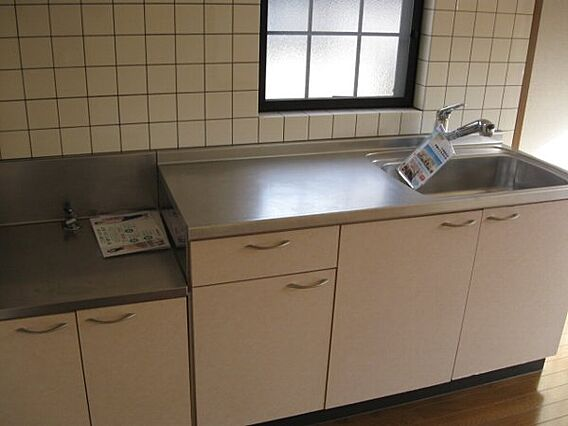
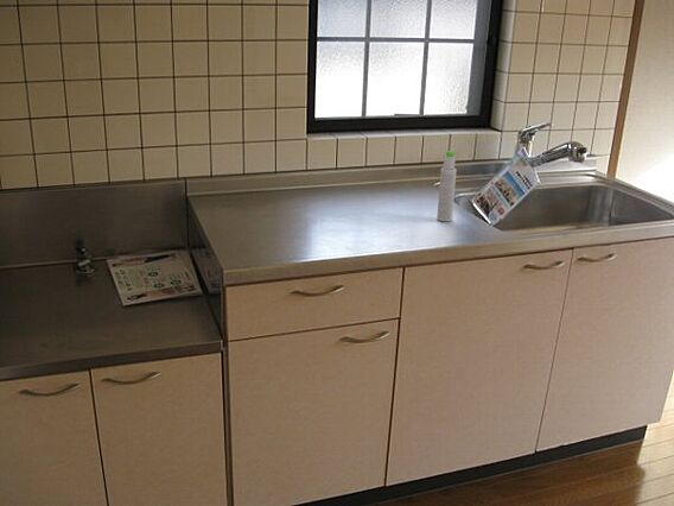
+ bottle (446, 185)
